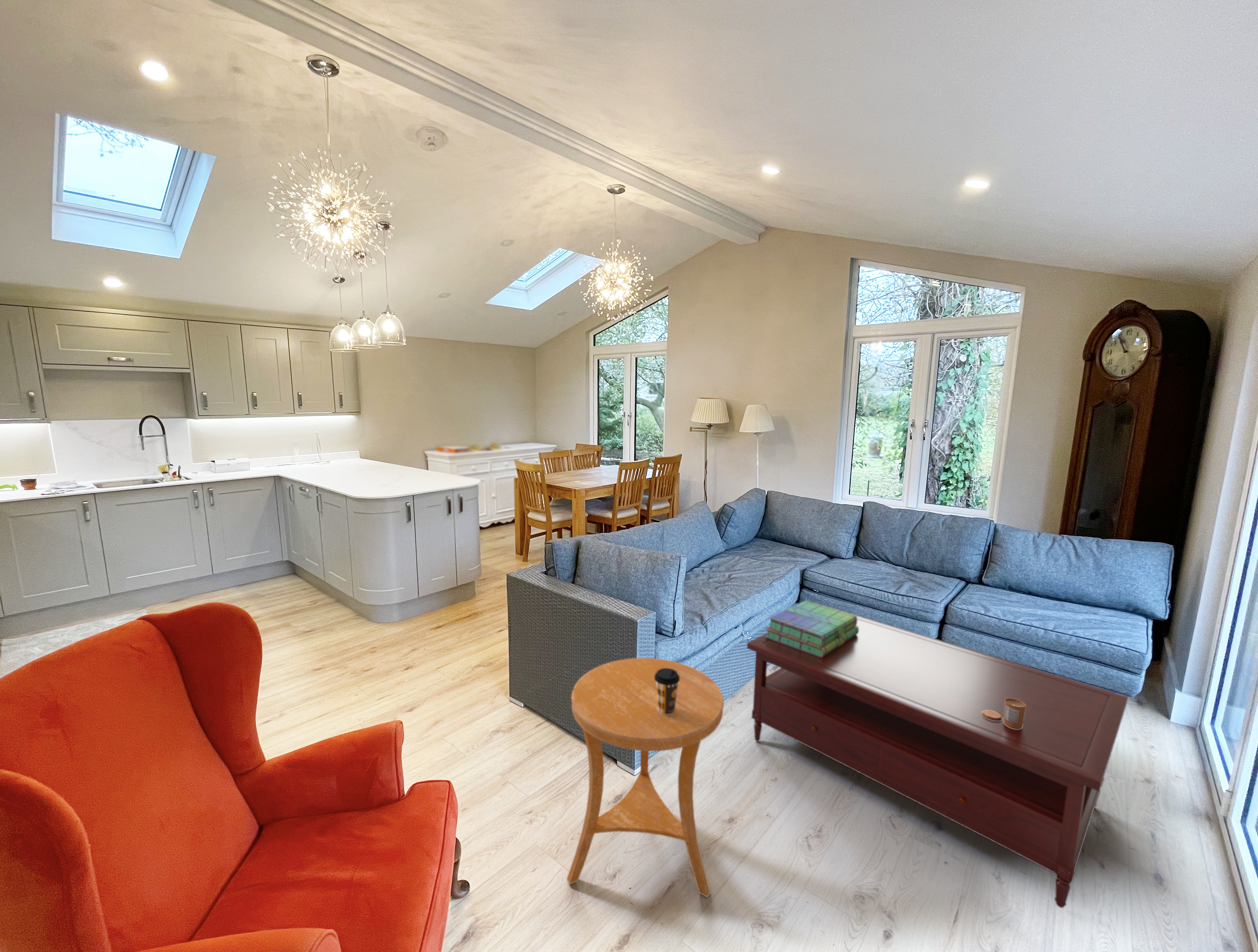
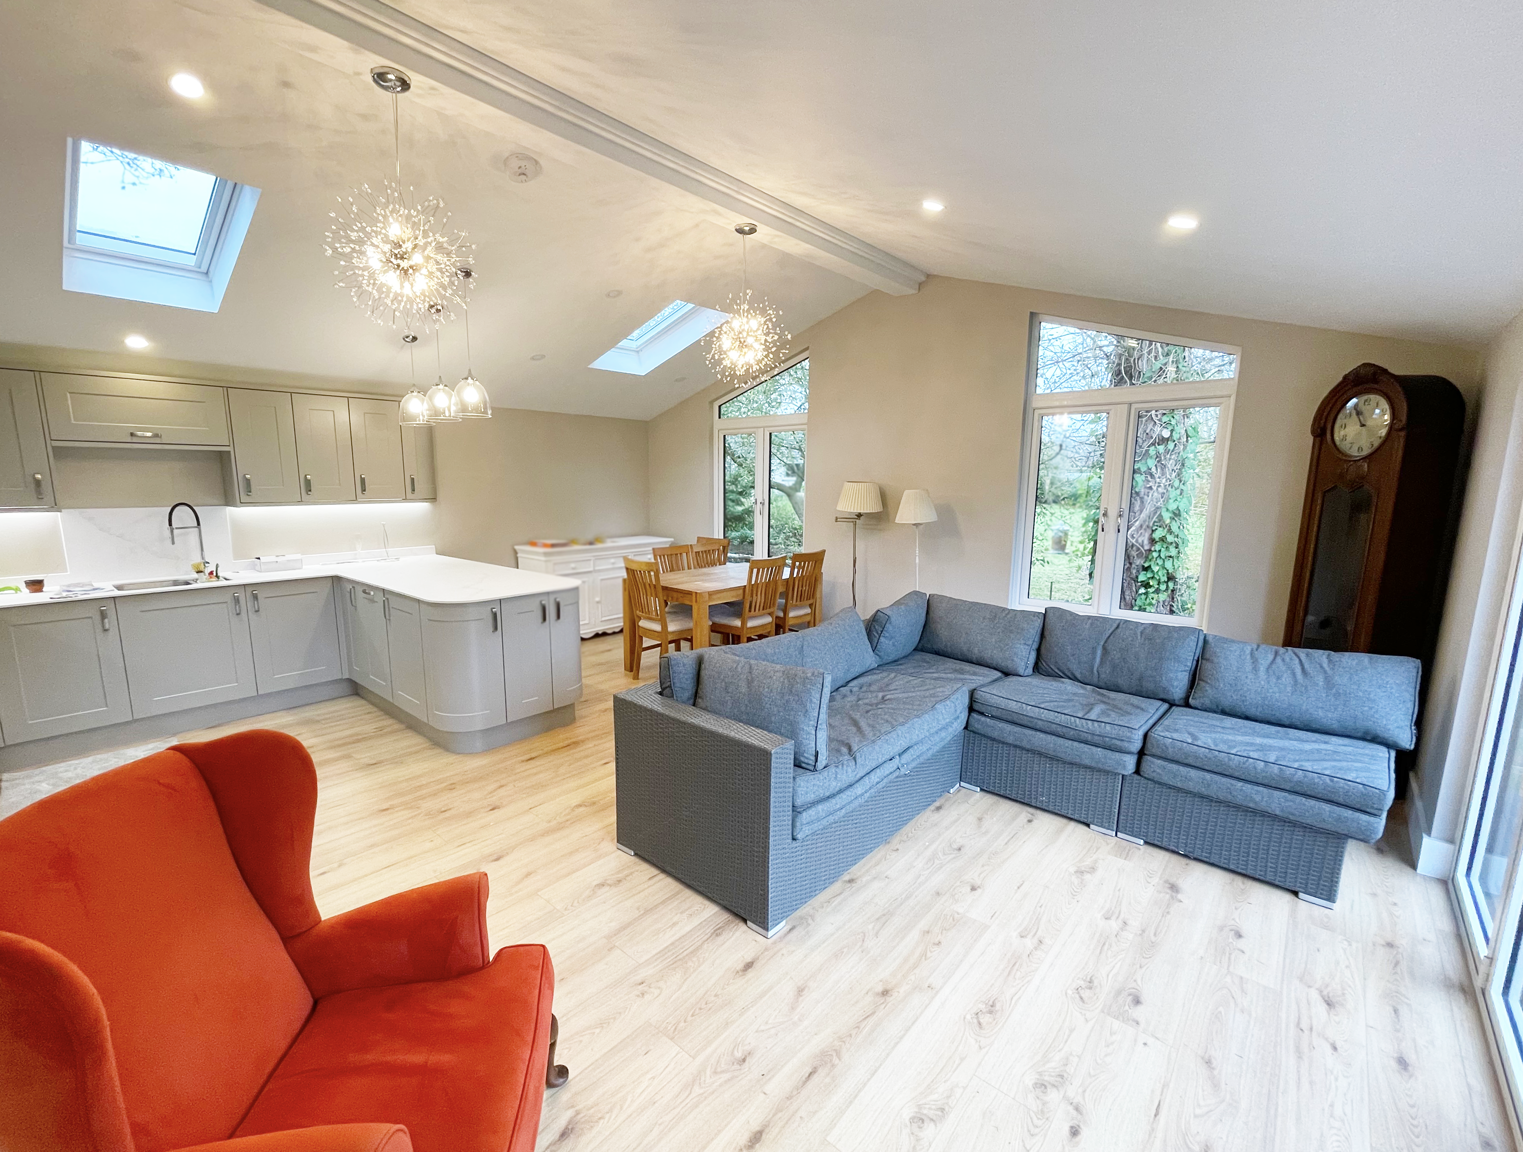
- candle (1004, 708)
- coffee table (915, 720)
- stack of books (813, 626)
- coffee cup (666, 691)
- side table (645, 777)
